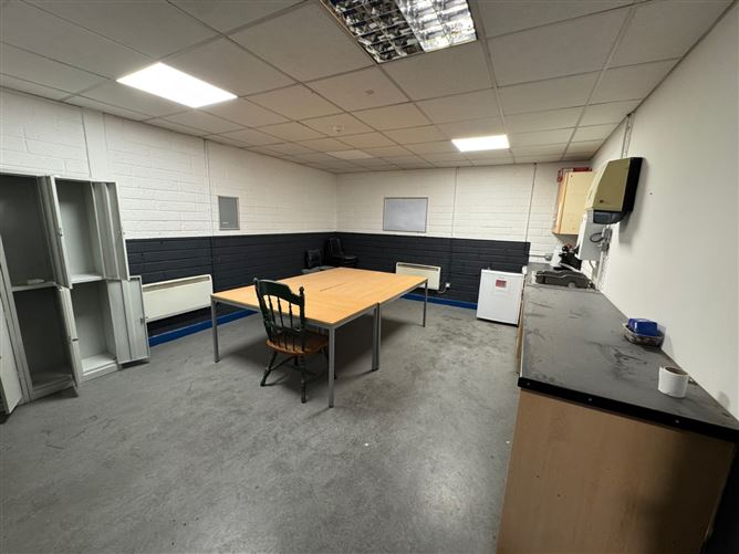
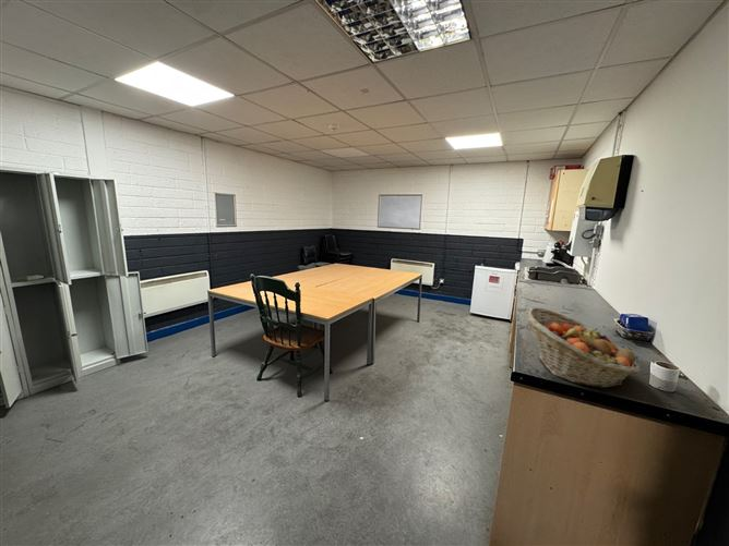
+ fruit basket (574, 343)
